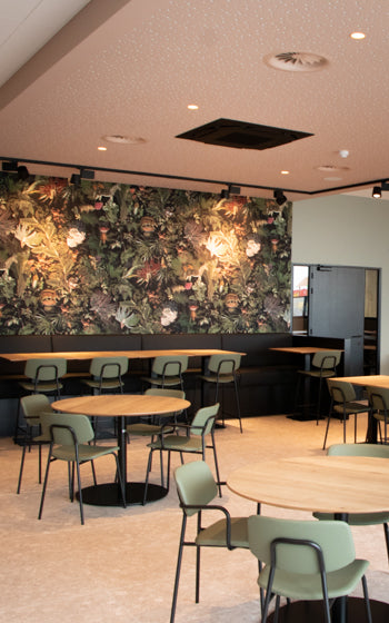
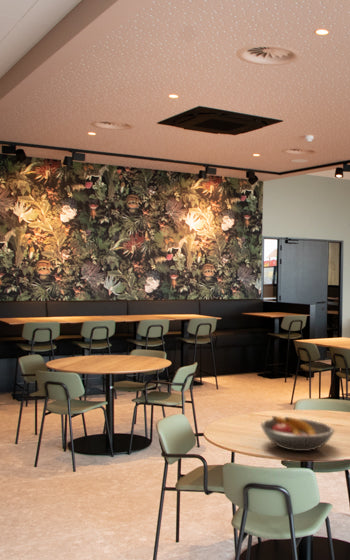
+ fruit bowl (296, 434)
